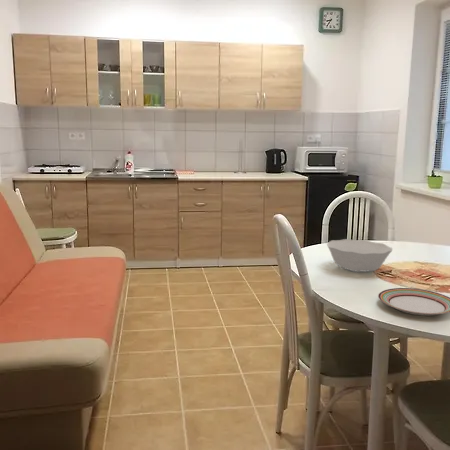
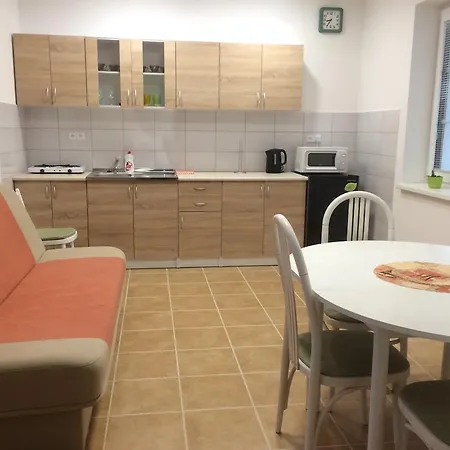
- plate (416, 303)
- bowl (358, 256)
